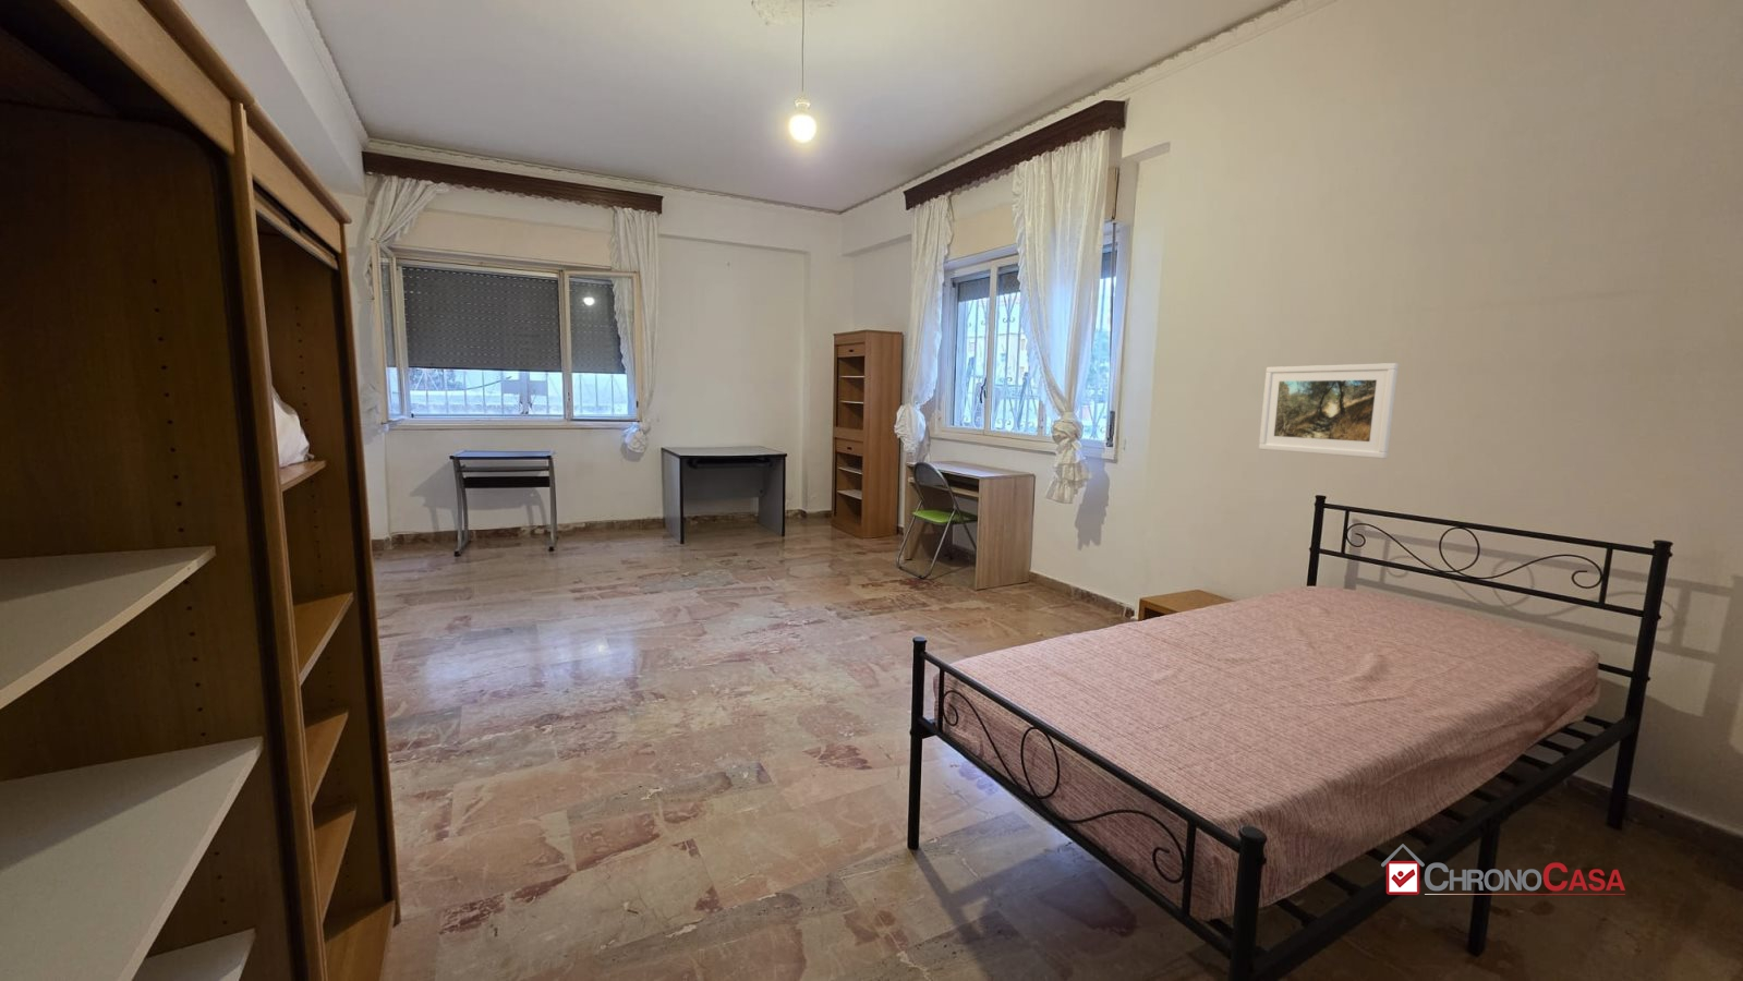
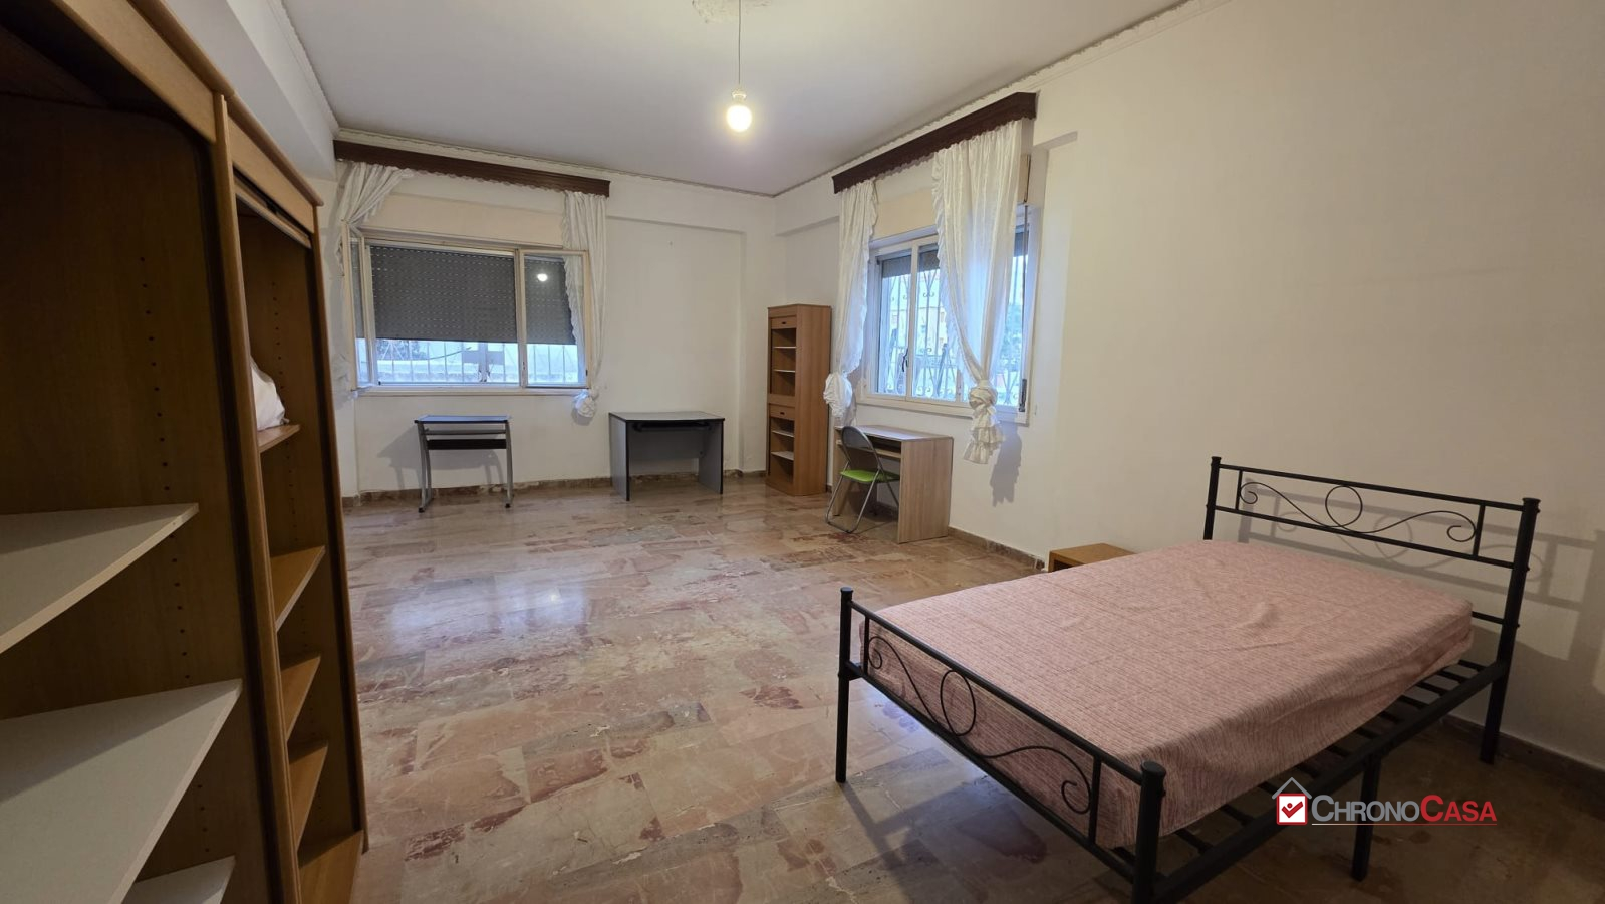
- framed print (1323, 409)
